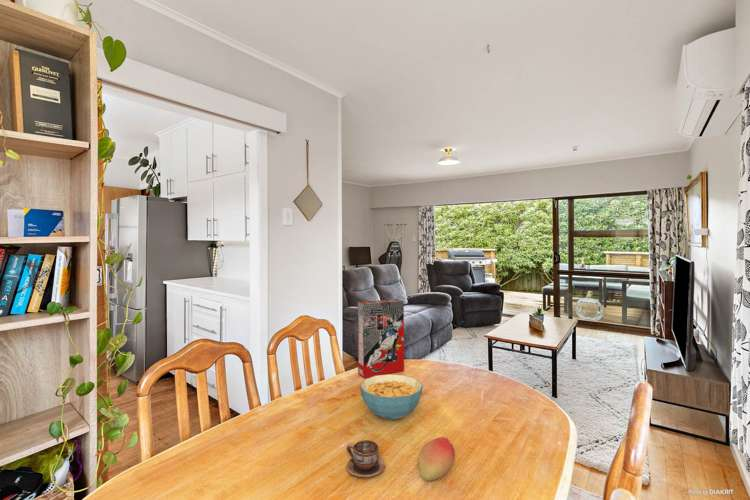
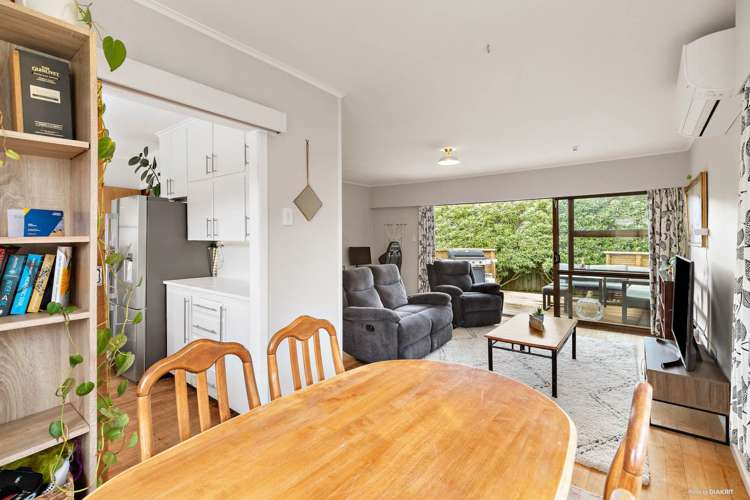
- cereal bowl (391, 400)
- cup (364, 456)
- cereal box (381, 336)
- fruit (437, 458)
